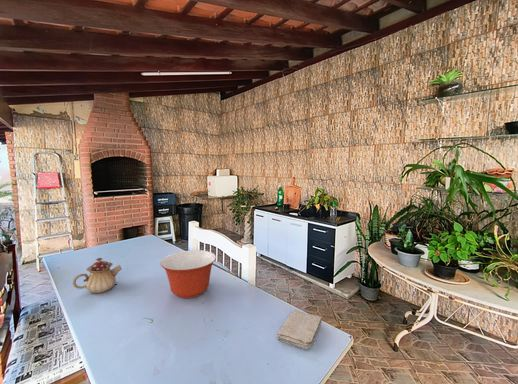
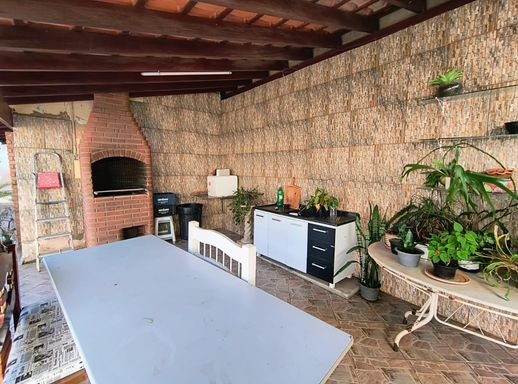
- mixing bowl (189, 275)
- washcloth (300, 327)
- teapot (98, 273)
